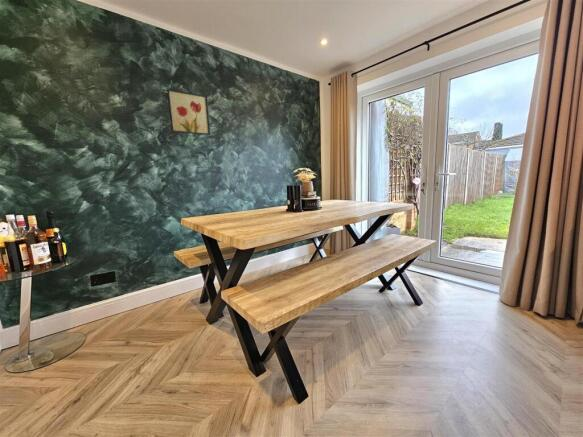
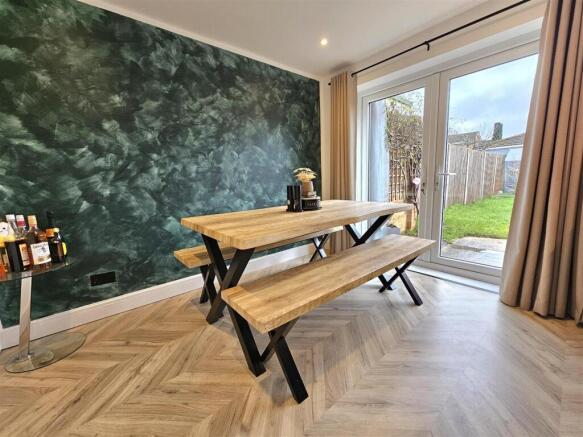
- wall art (189, 113)
